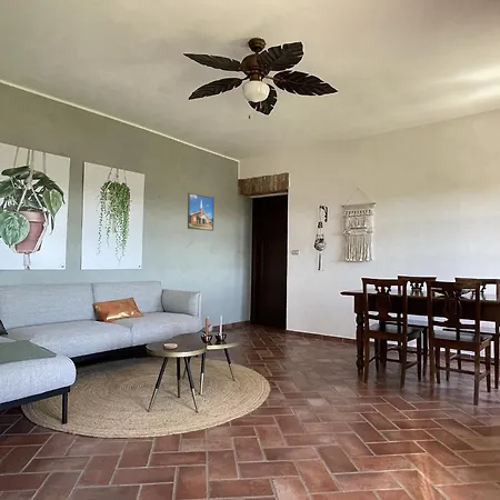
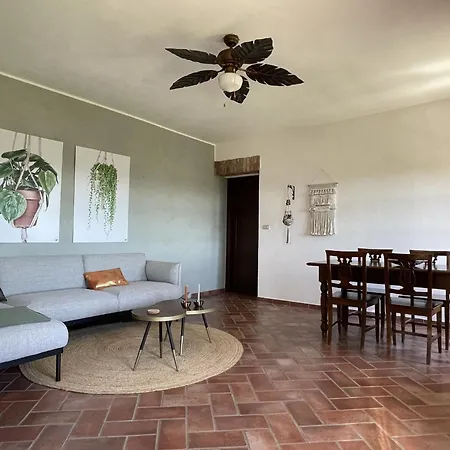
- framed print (201, 212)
